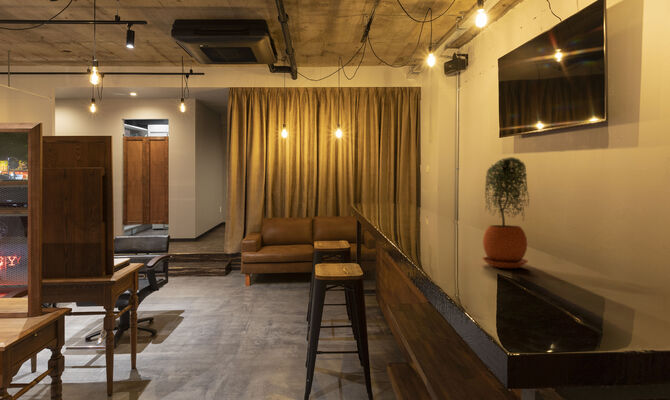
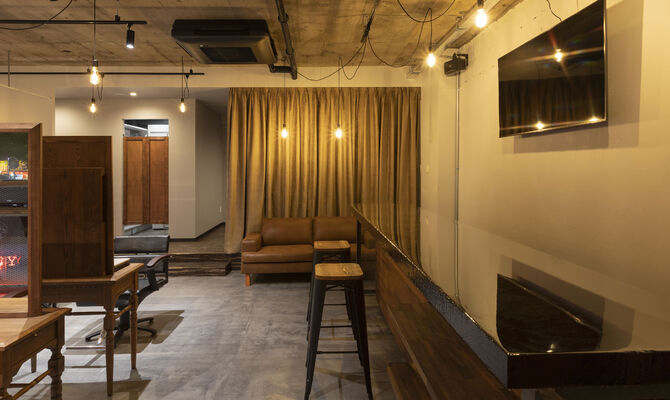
- potted plant (508, 212)
